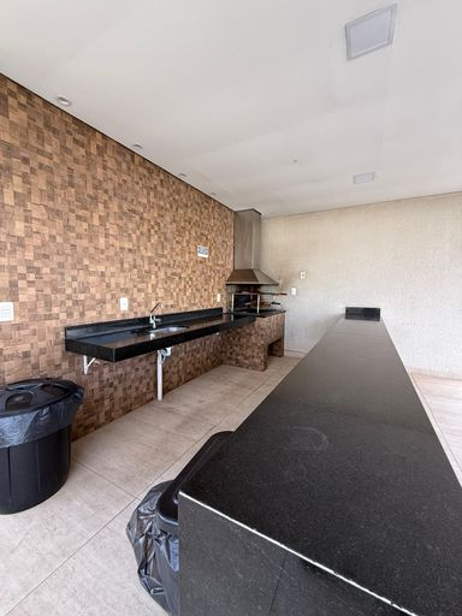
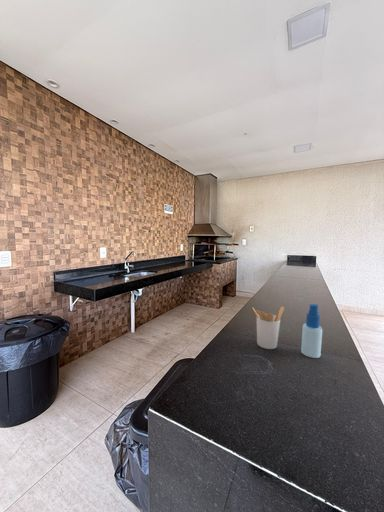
+ spray bottle (312, 329)
+ utensil holder (266, 326)
